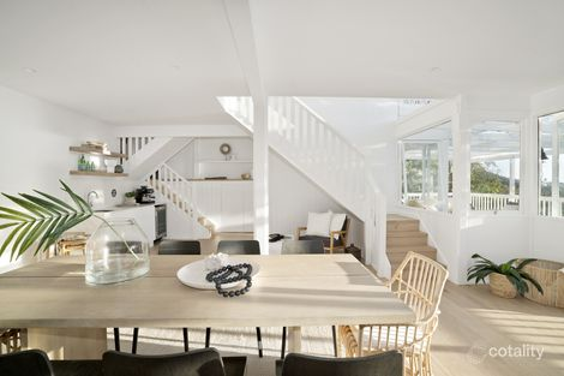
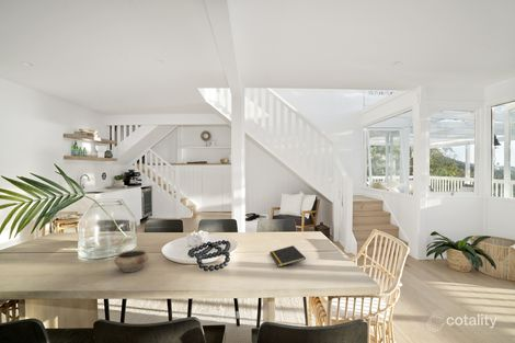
+ notepad (286, 255)
+ ceramic bowl (131, 261)
